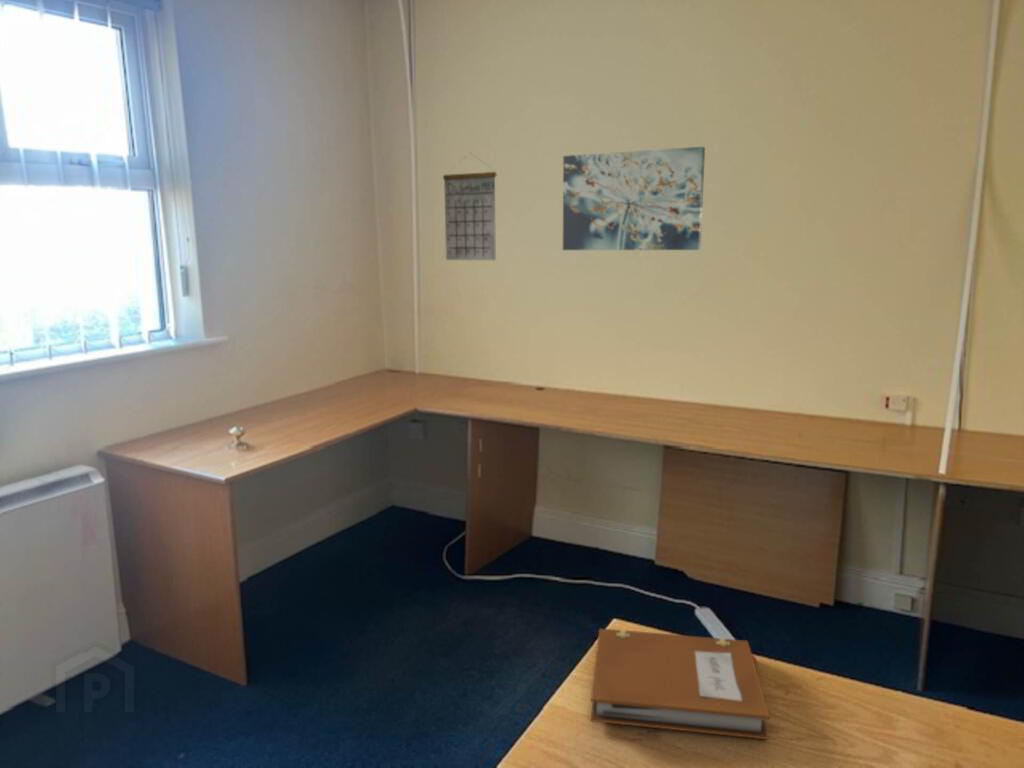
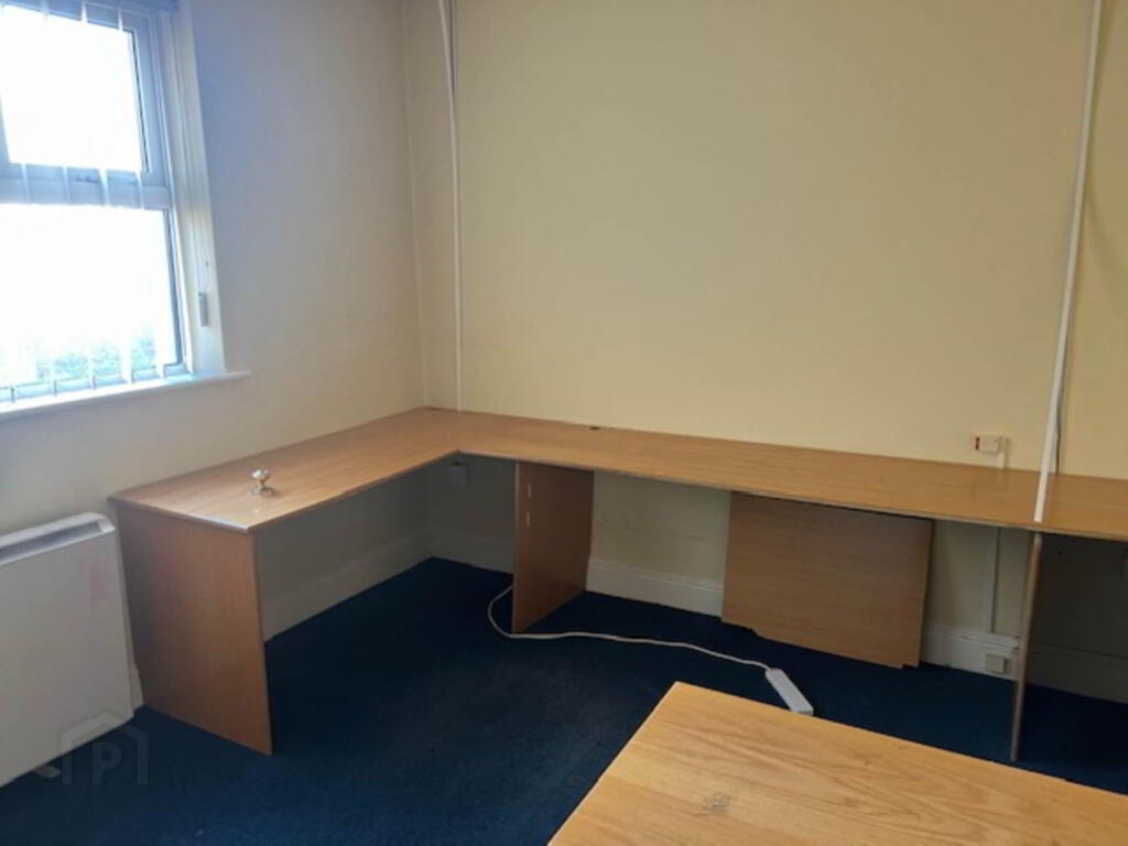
- notebook (679, 676)
- wall art (630, 201)
- calendar (469, 206)
